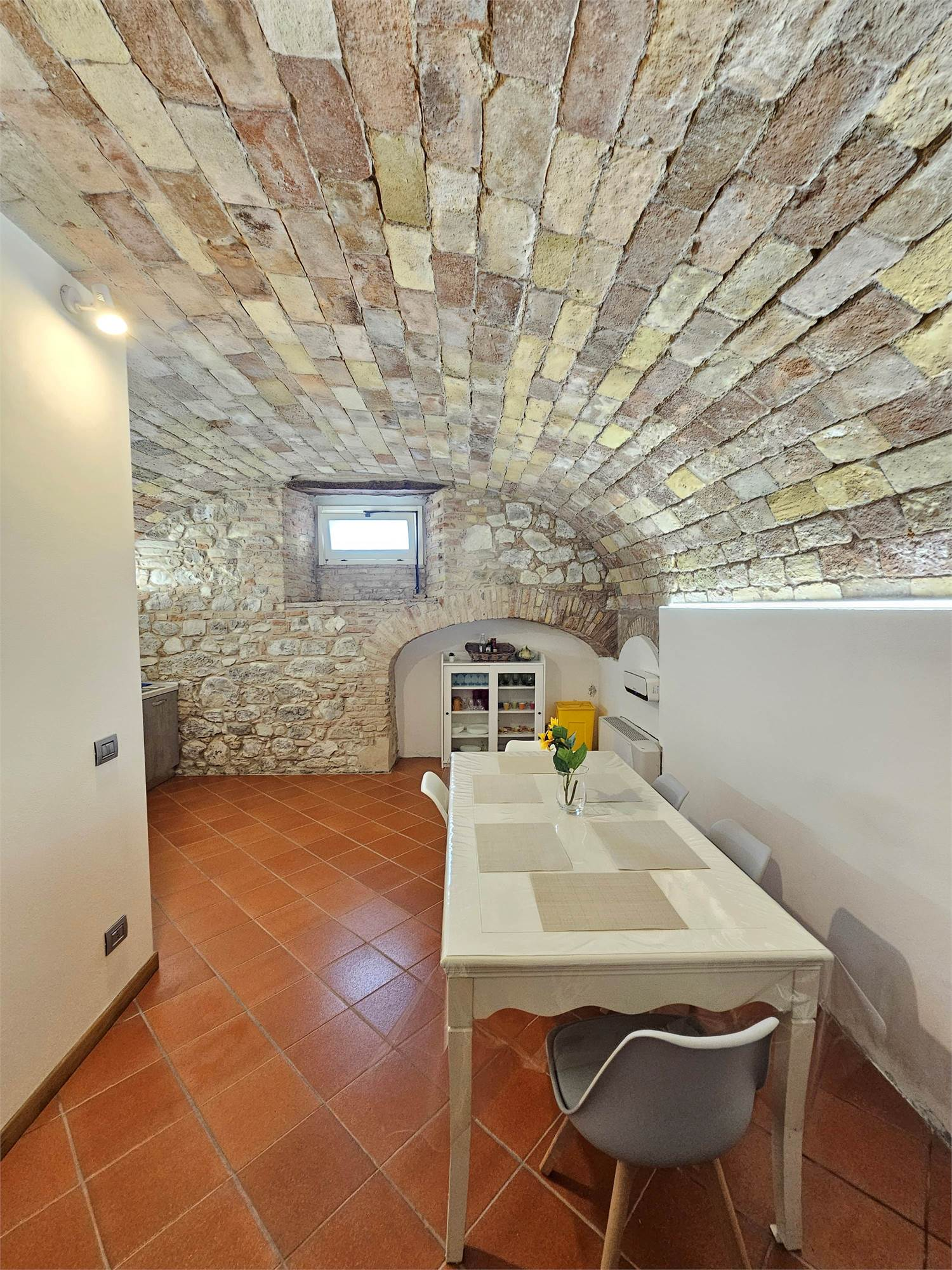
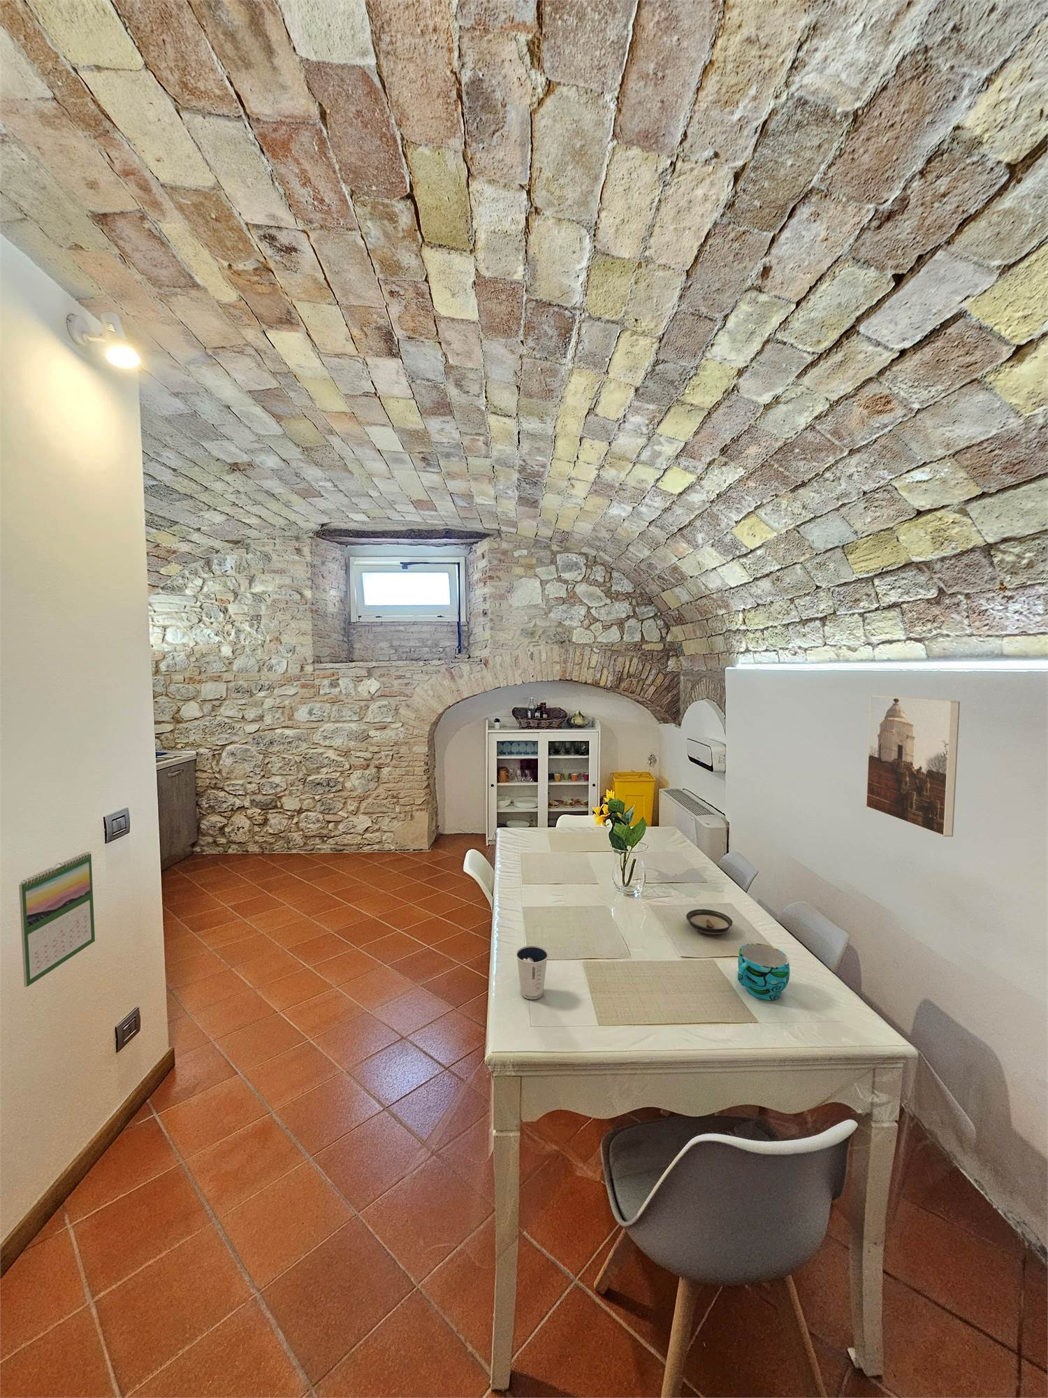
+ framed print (907, 760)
+ saucer (709, 924)
+ dixie cup (532, 973)
+ cup (762, 974)
+ calendar (59, 913)
